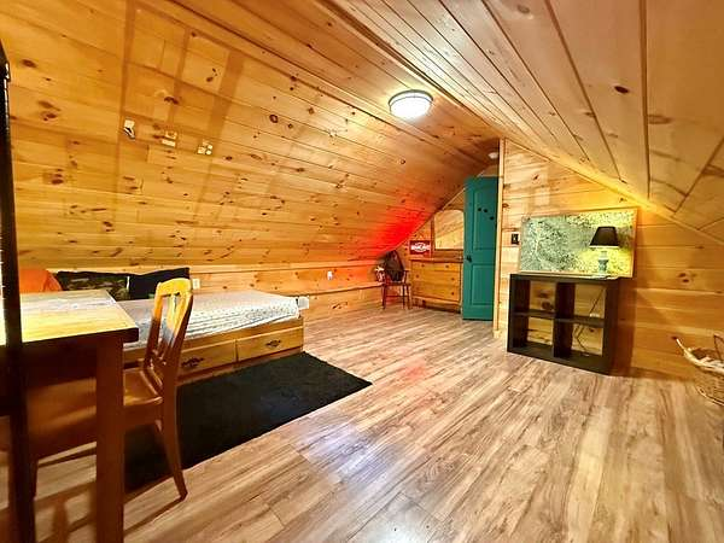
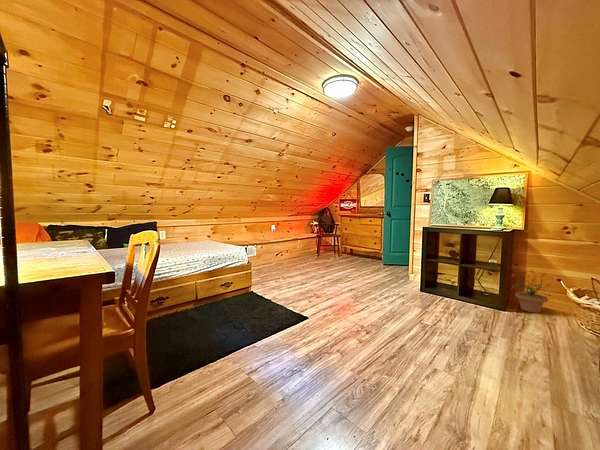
+ potted plant (530, 289)
